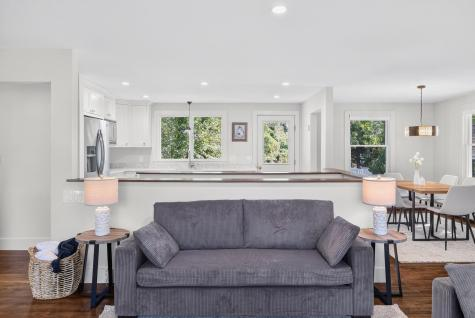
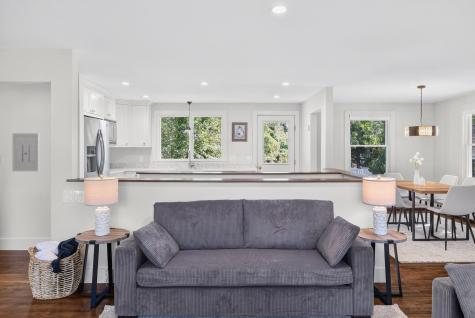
+ wall art (25, 152)
